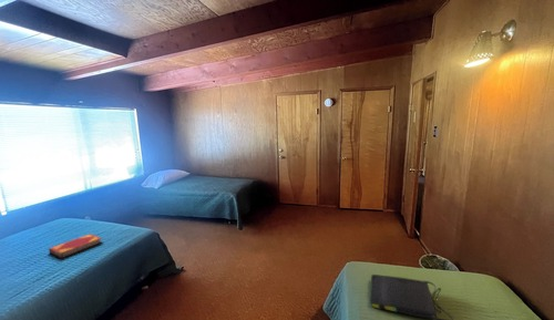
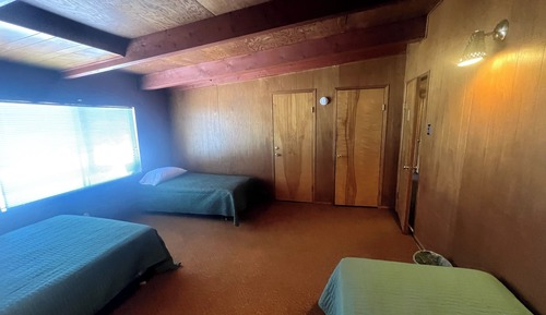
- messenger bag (406, 295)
- hardback book (76, 245)
